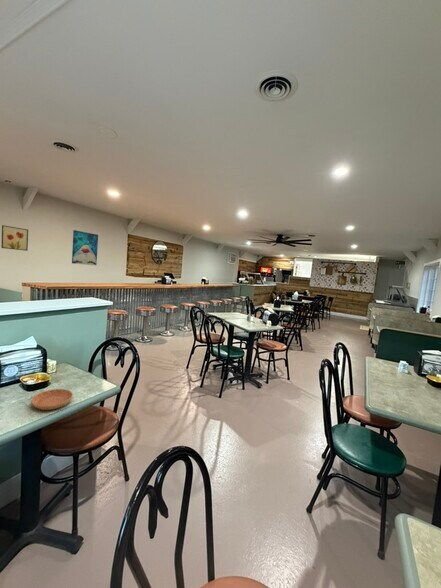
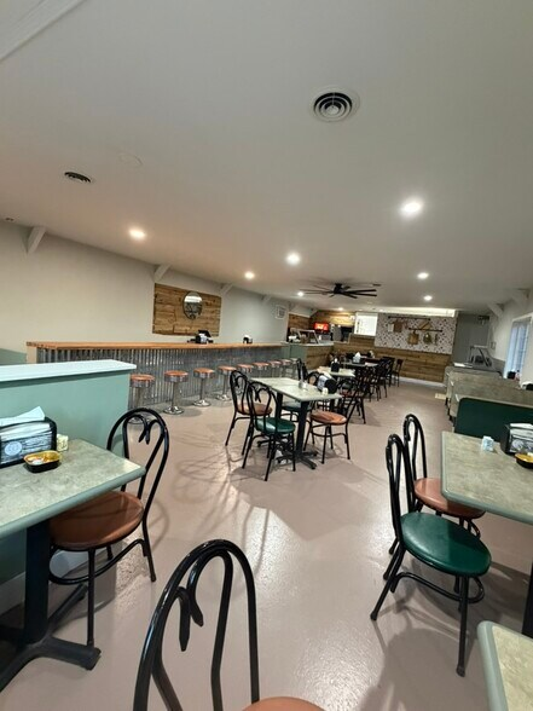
- saucer (52, 399)
- wall art (85, 248)
- wall art (15, 238)
